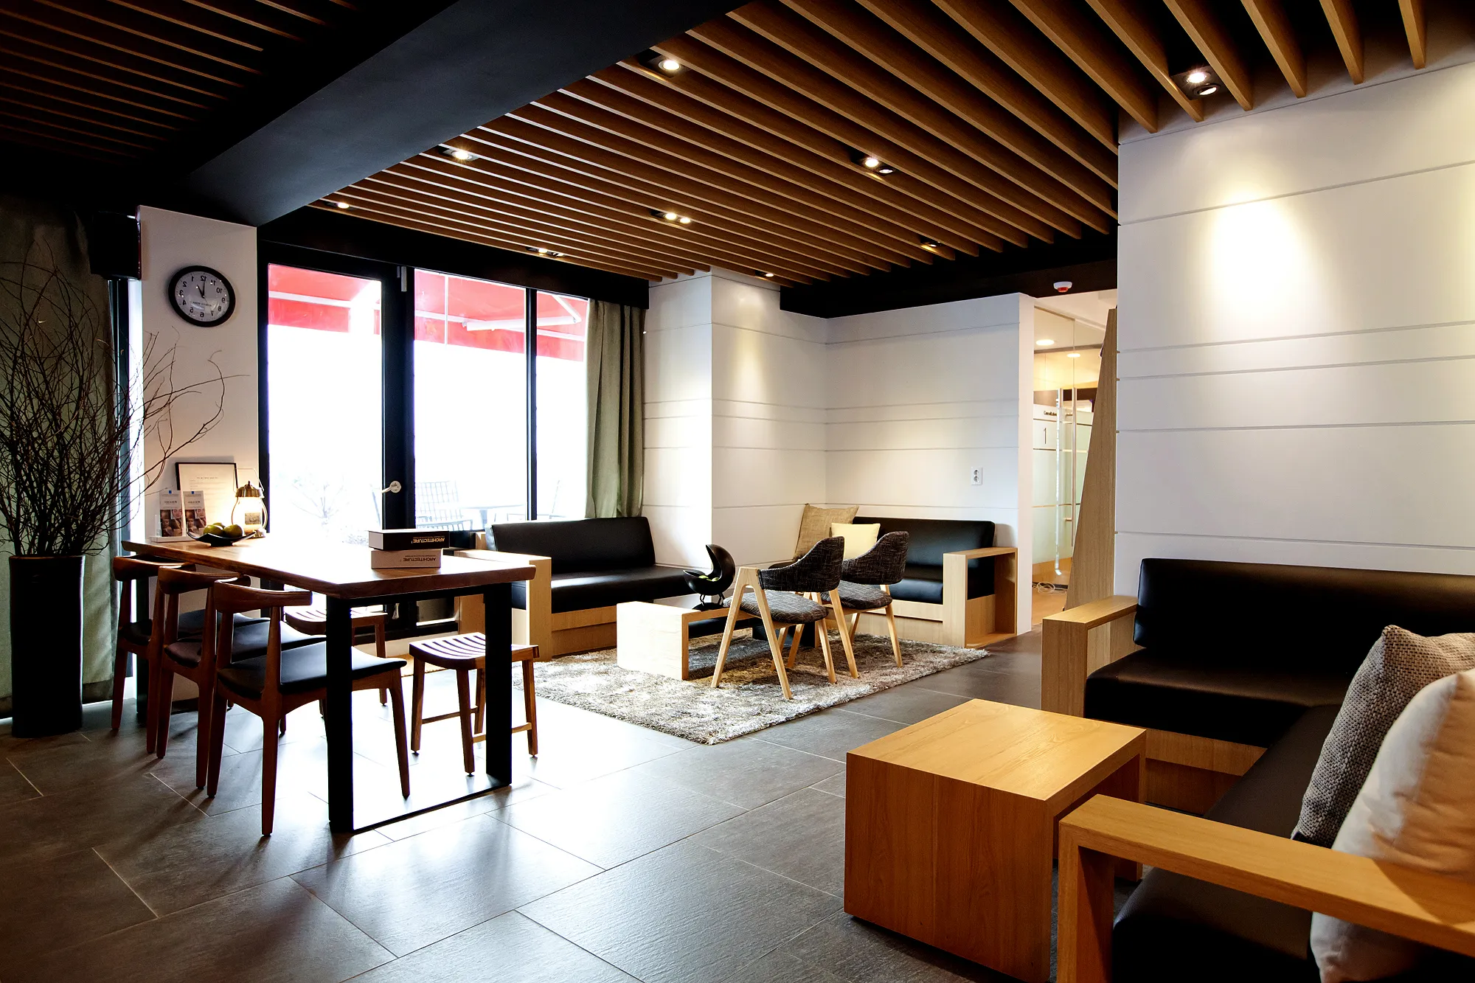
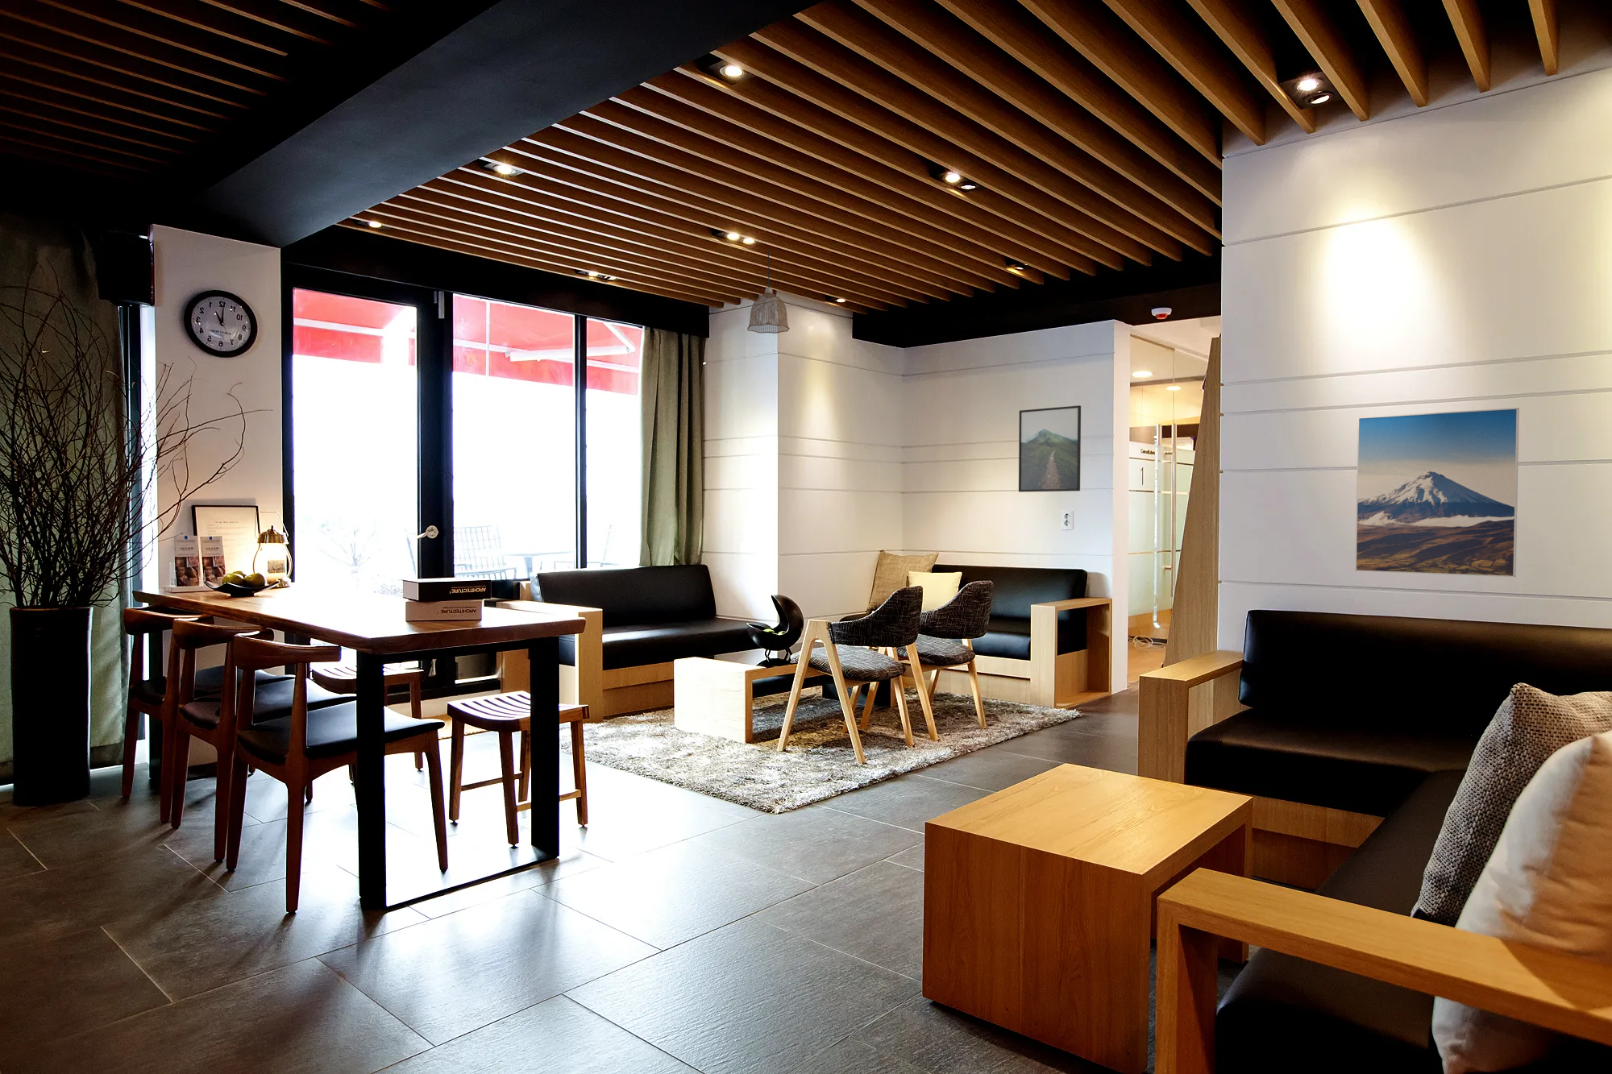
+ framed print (1433, 493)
+ pendant lamp (768, 289)
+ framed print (1049, 449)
